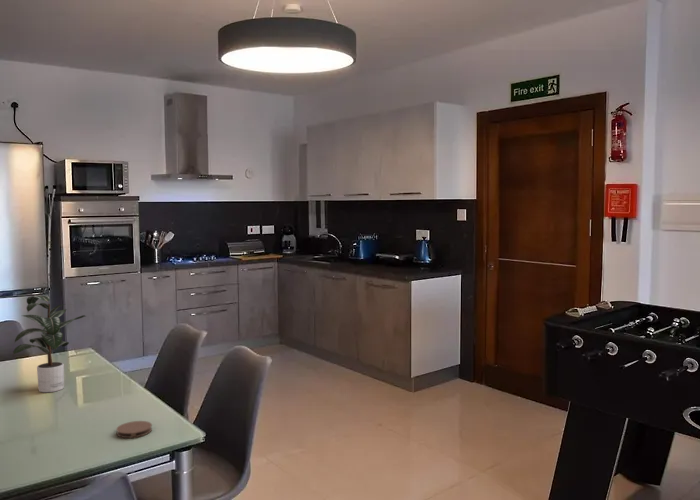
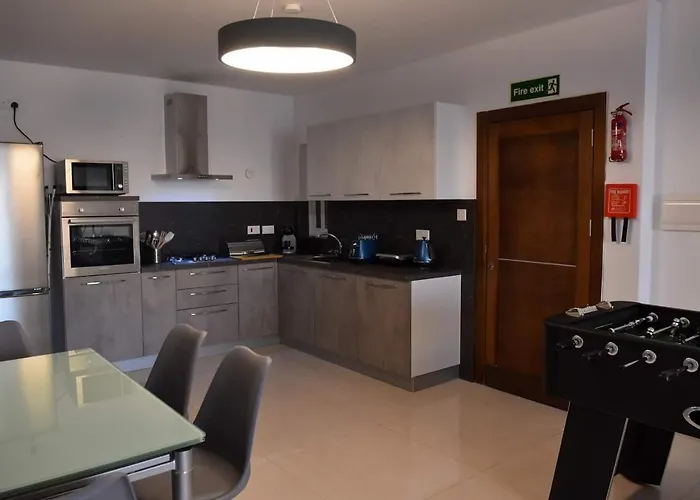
- coaster (134, 429)
- potted plant (49, 343)
